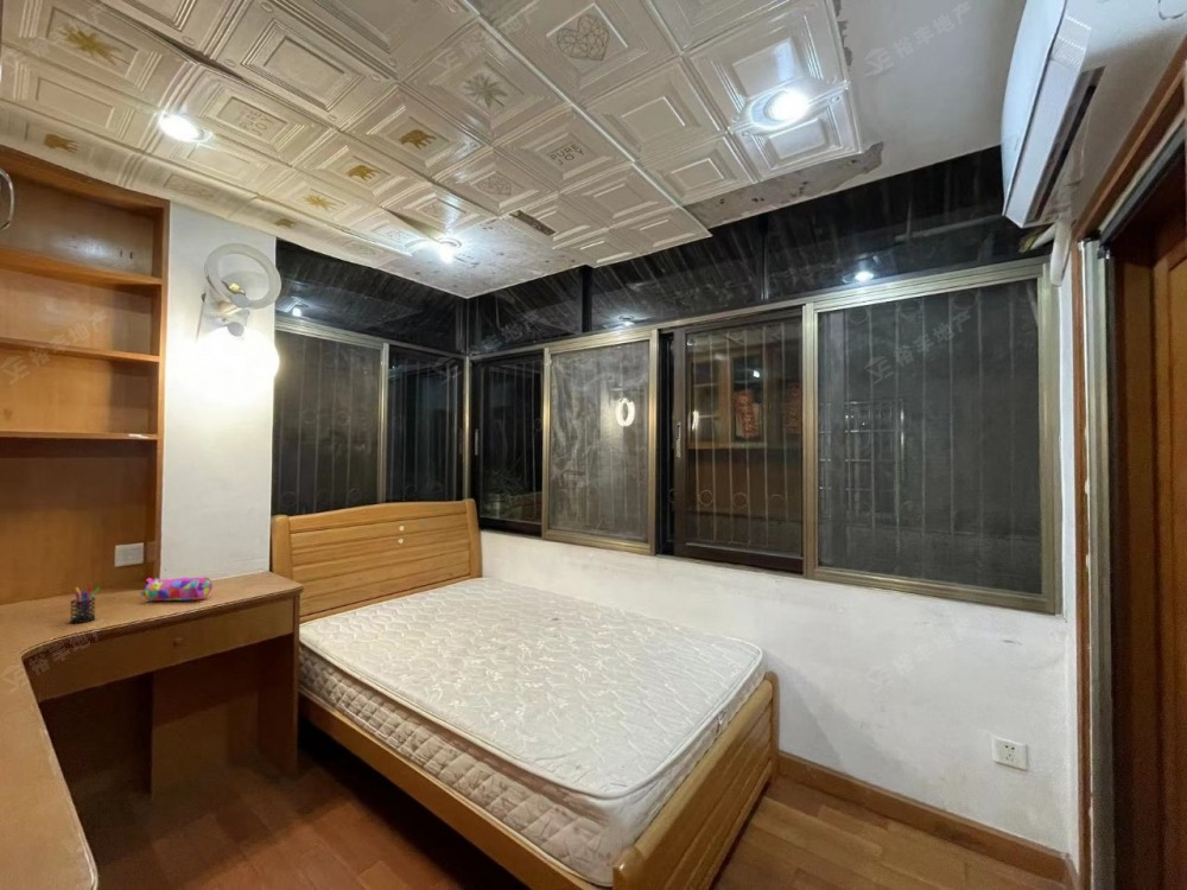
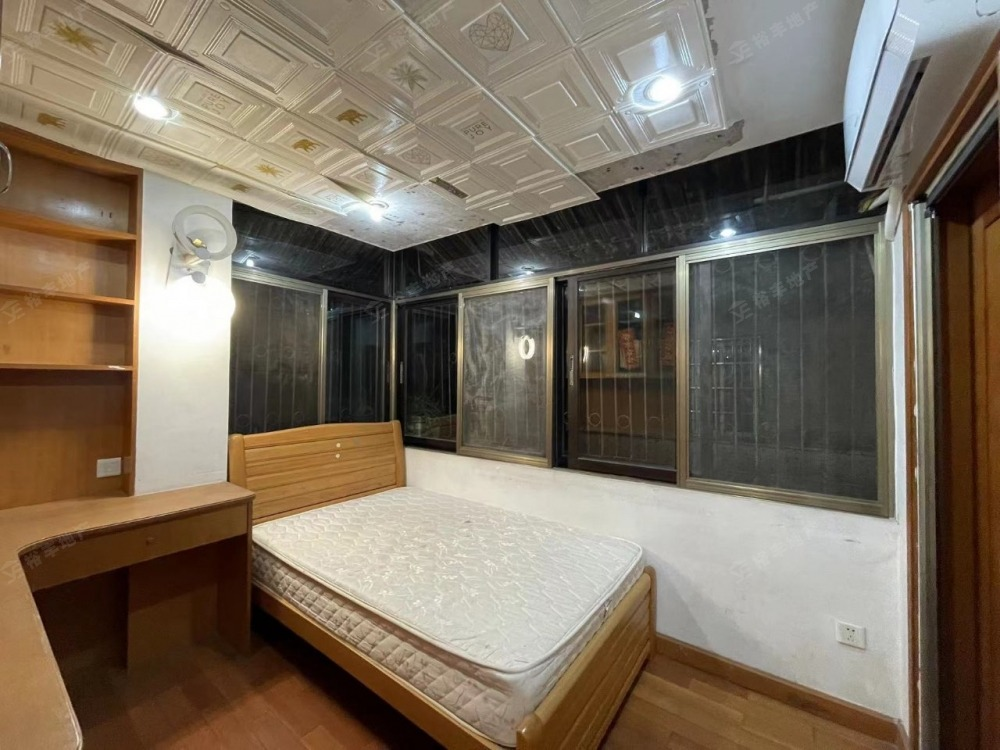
- pen holder (85, 602)
- pencil case (177, 589)
